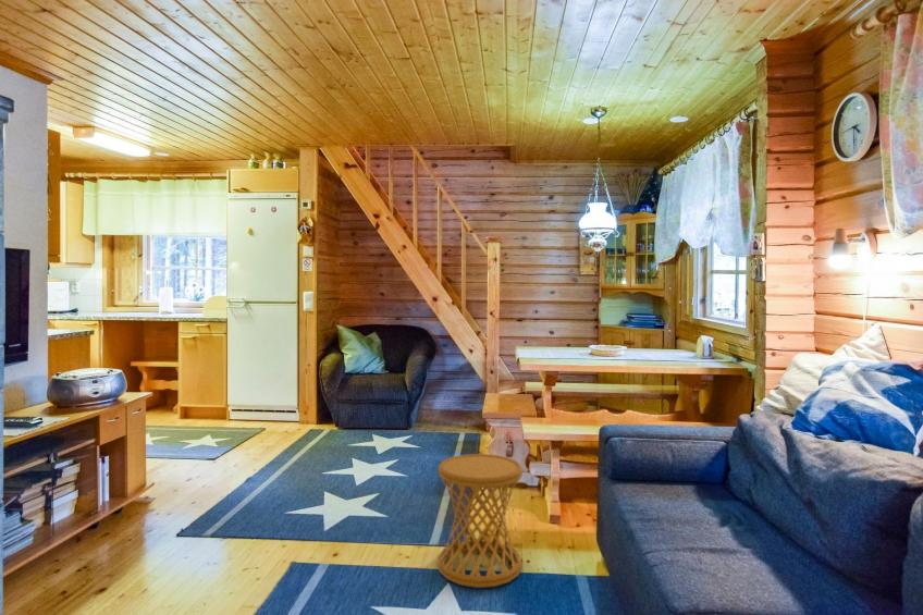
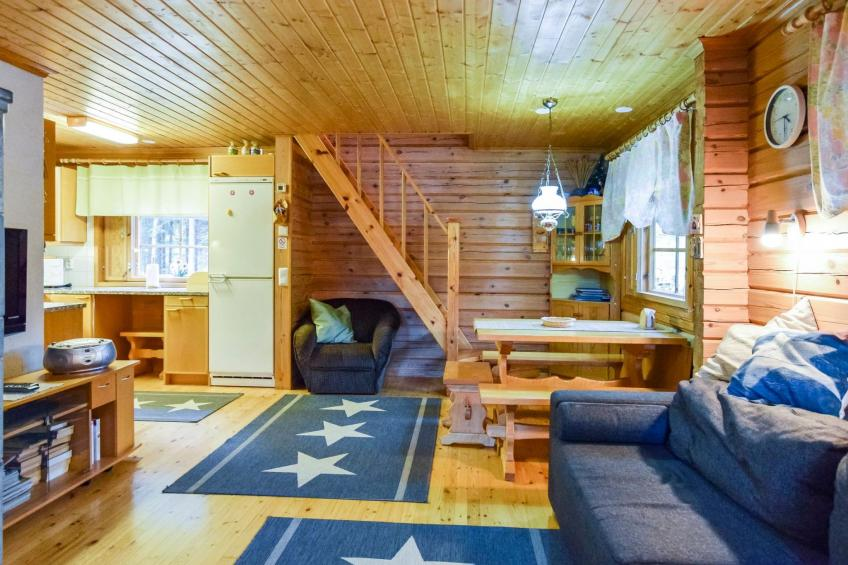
- side table (479, 516)
